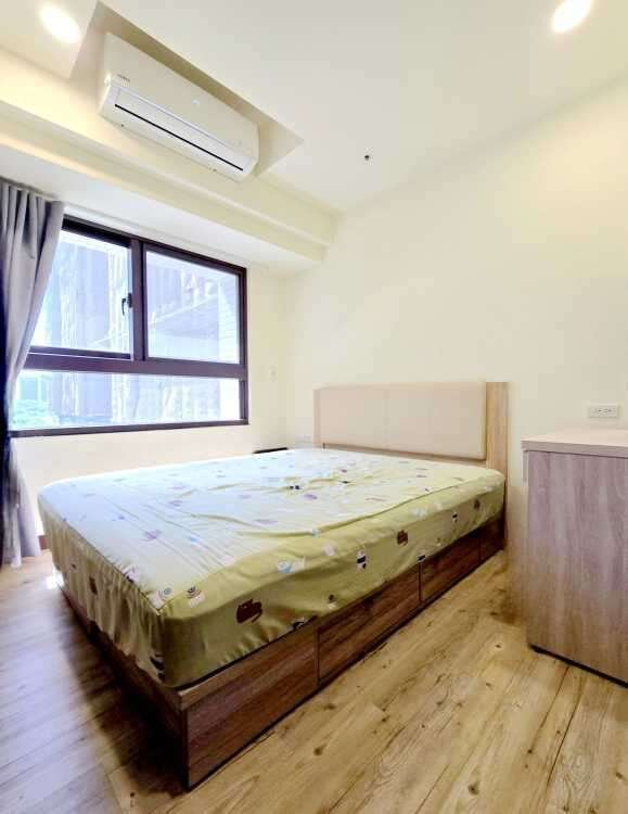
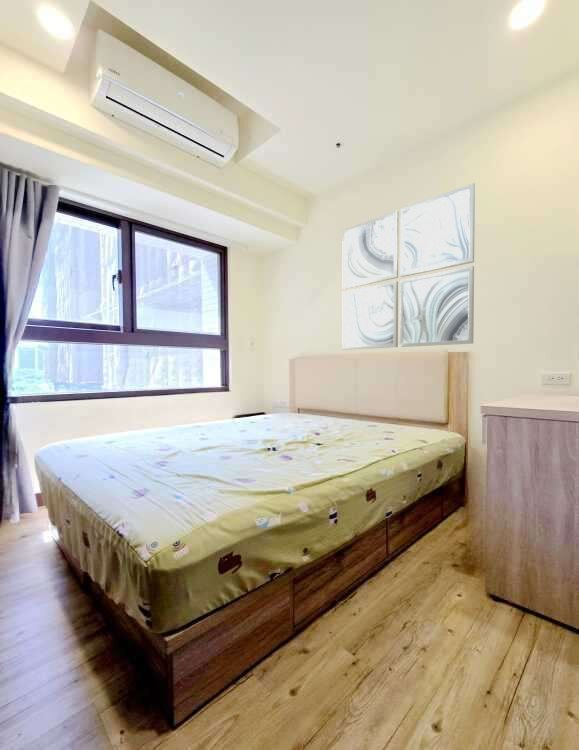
+ wall art (400, 280)
